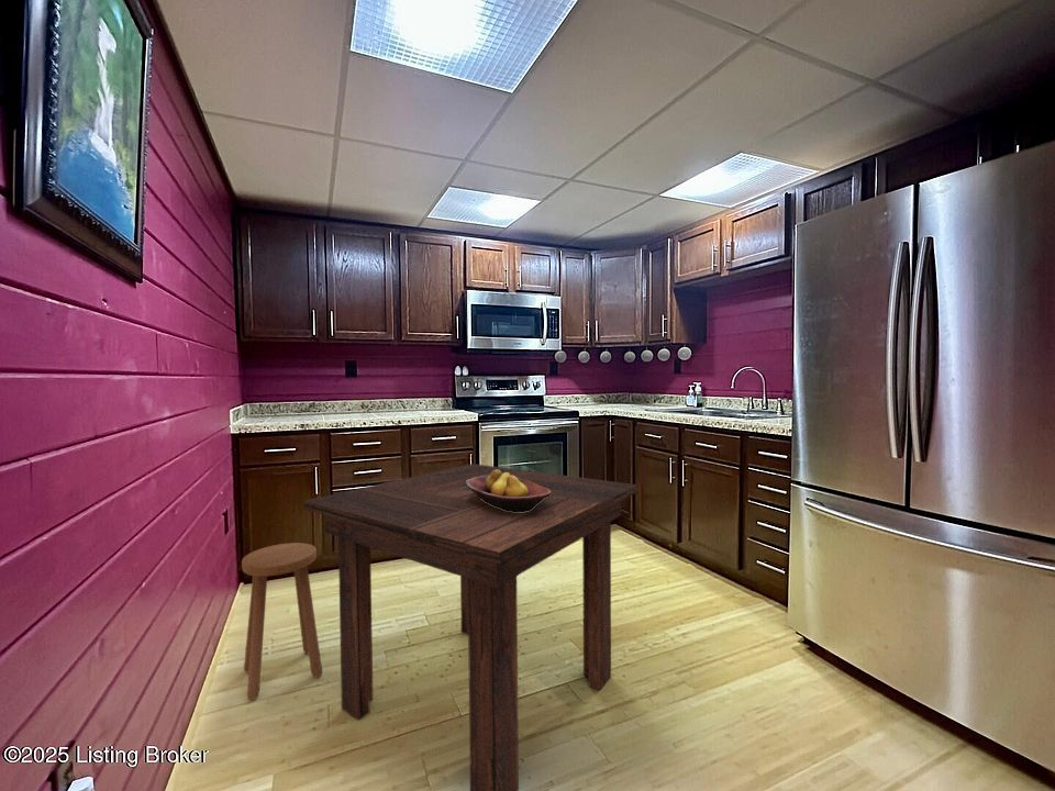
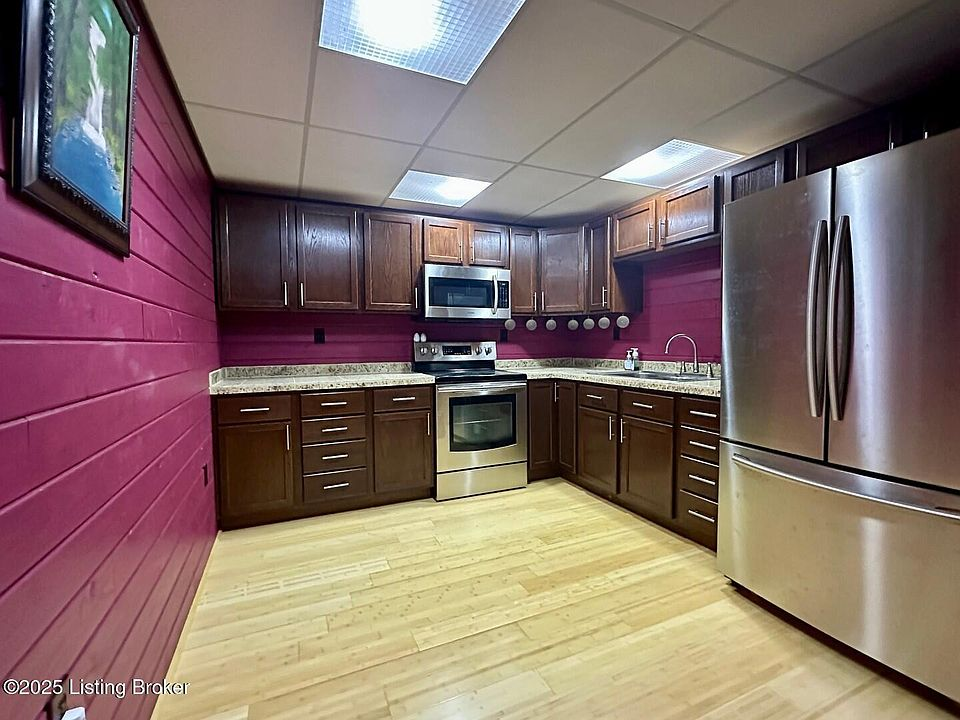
- fruit bowl (506, 486)
- dining table (481, 592)
- stool (264, 613)
